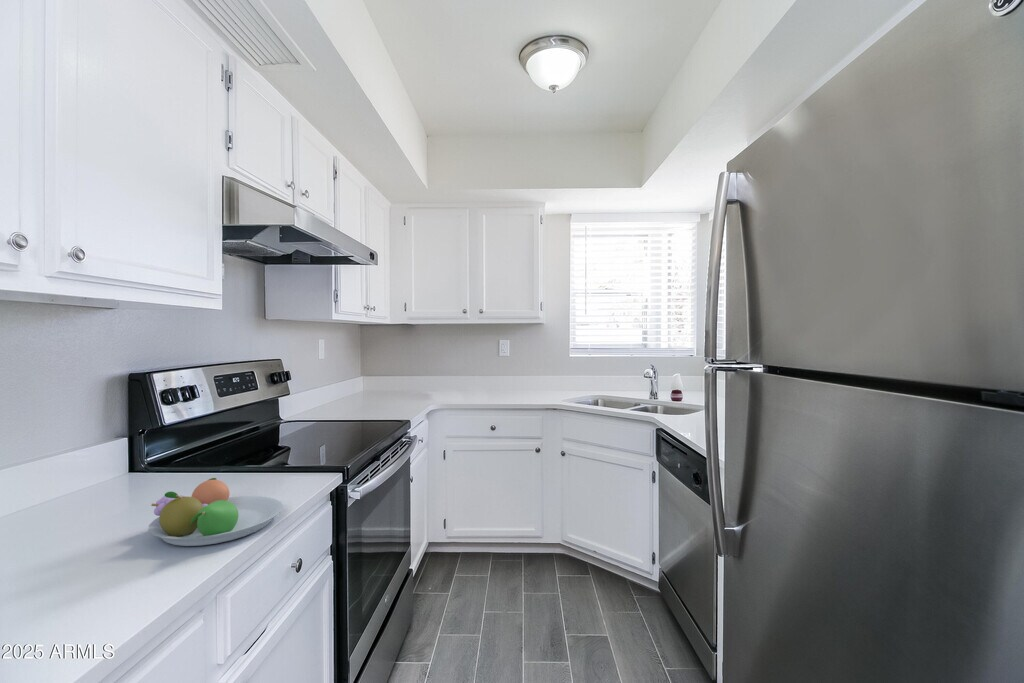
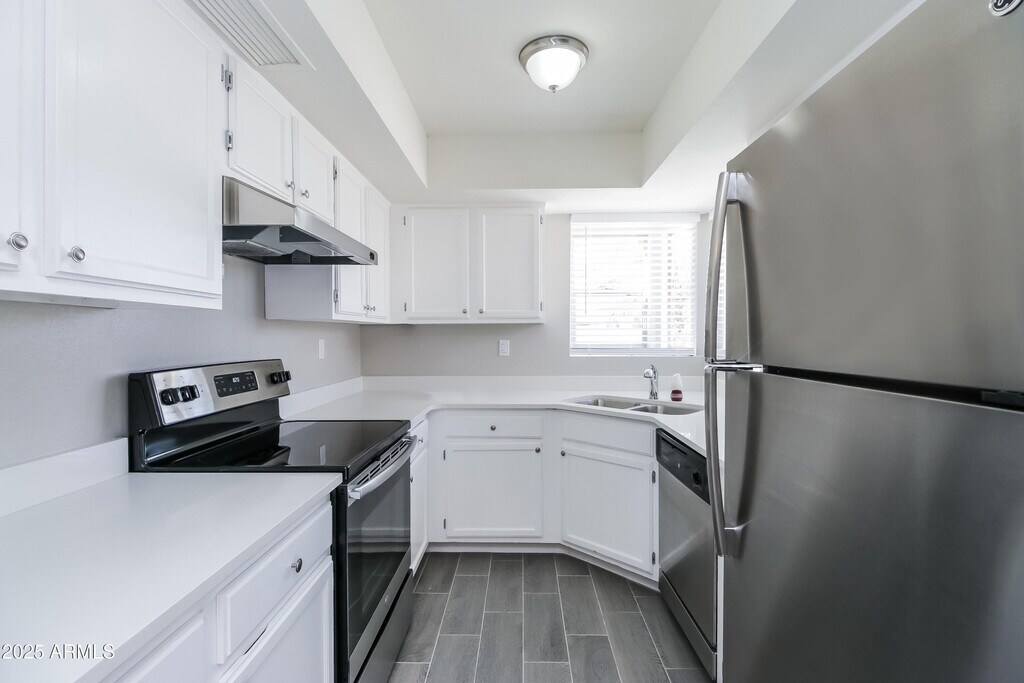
- fruit bowl (216, 505)
